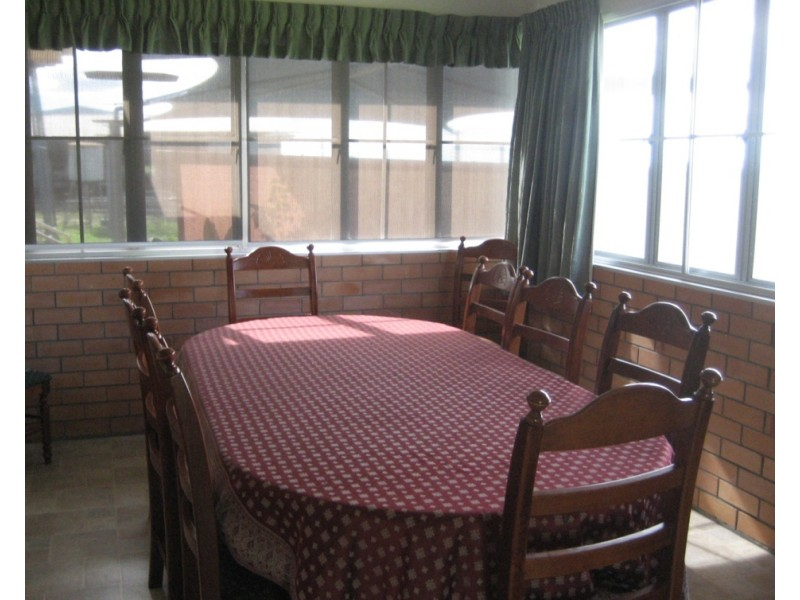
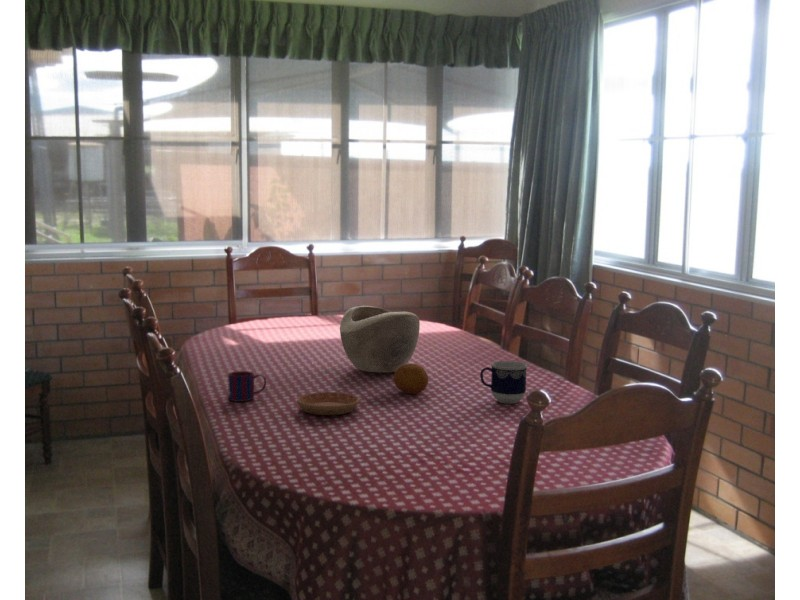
+ cup (503, 382)
+ decorative bowl (379, 339)
+ fruit (410, 378)
+ saucer (328, 404)
+ mug (247, 385)
